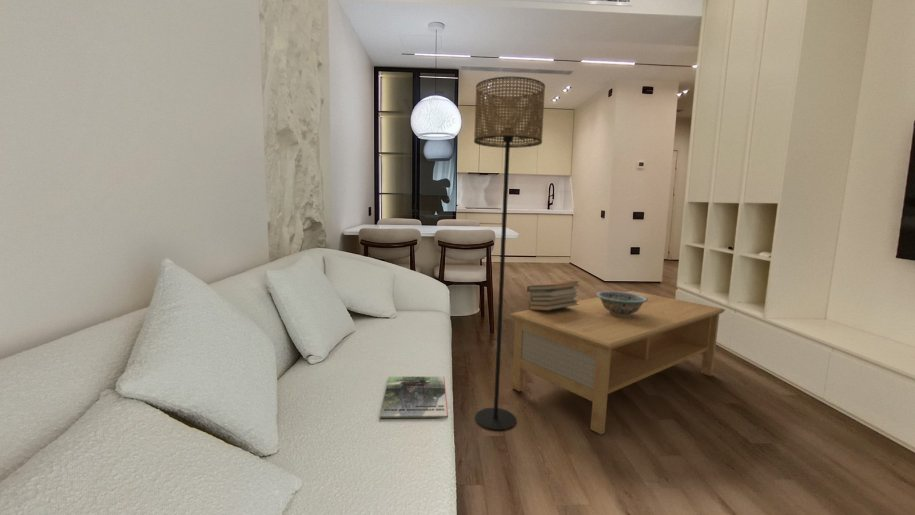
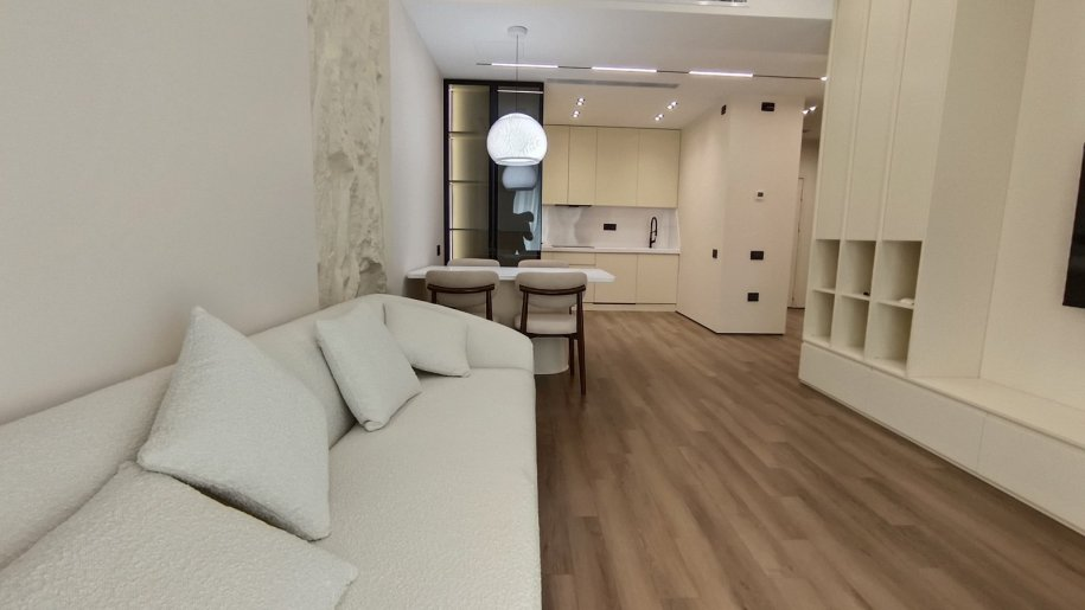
- magazine (415, 395)
- book stack (555, 298)
- coffee table (620, 346)
- decorative bowl (620, 304)
- floor lamp (502, 261)
